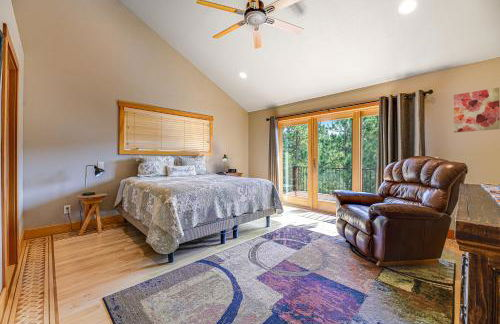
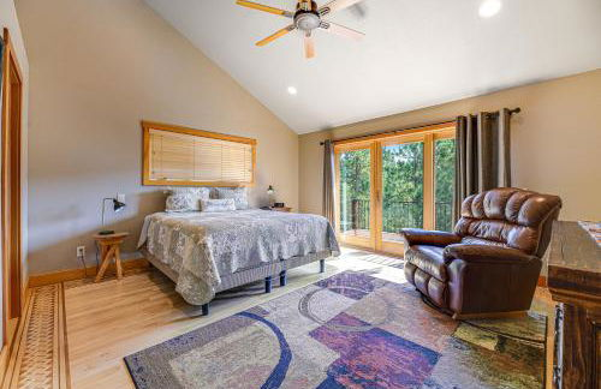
- wall art (475, 111)
